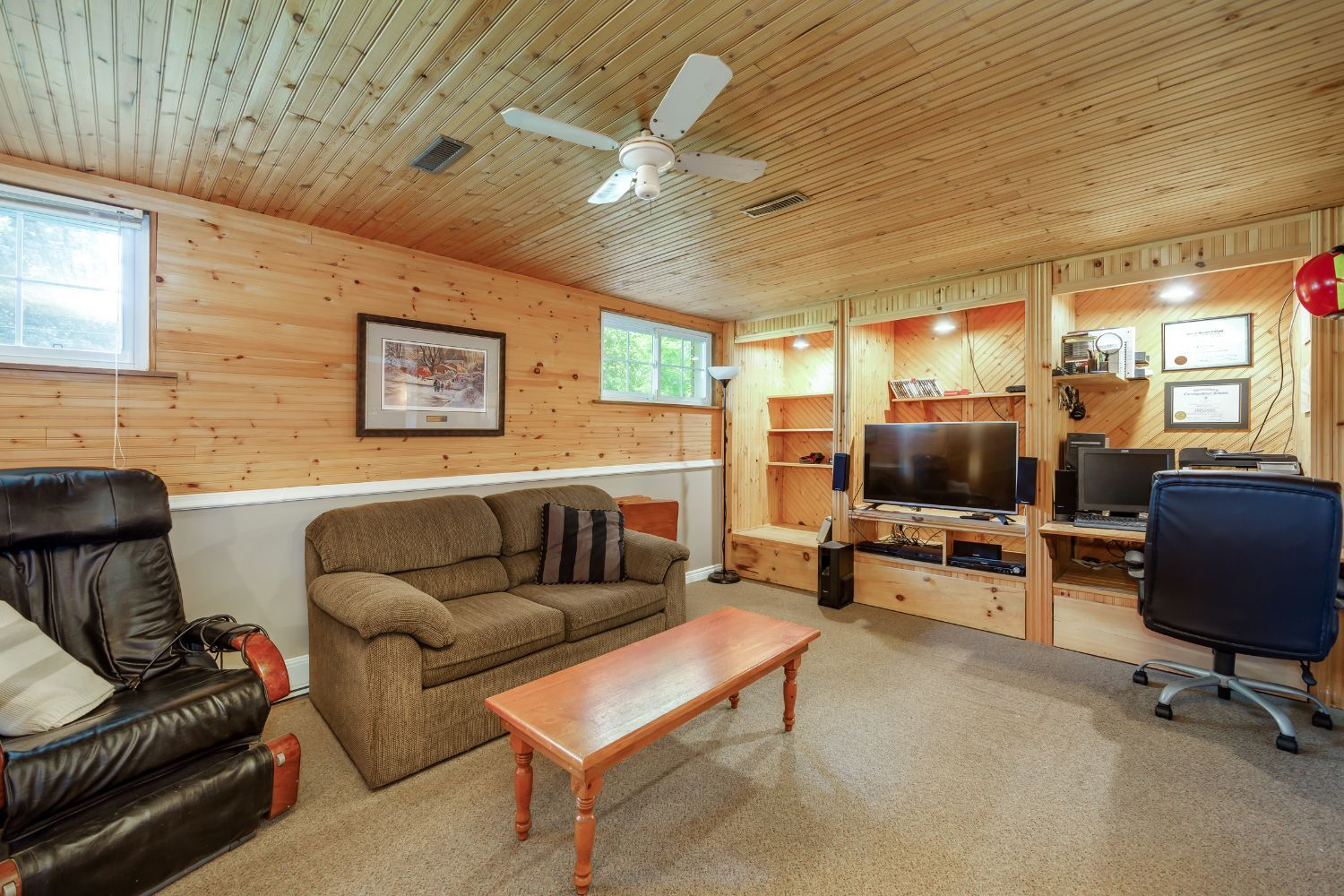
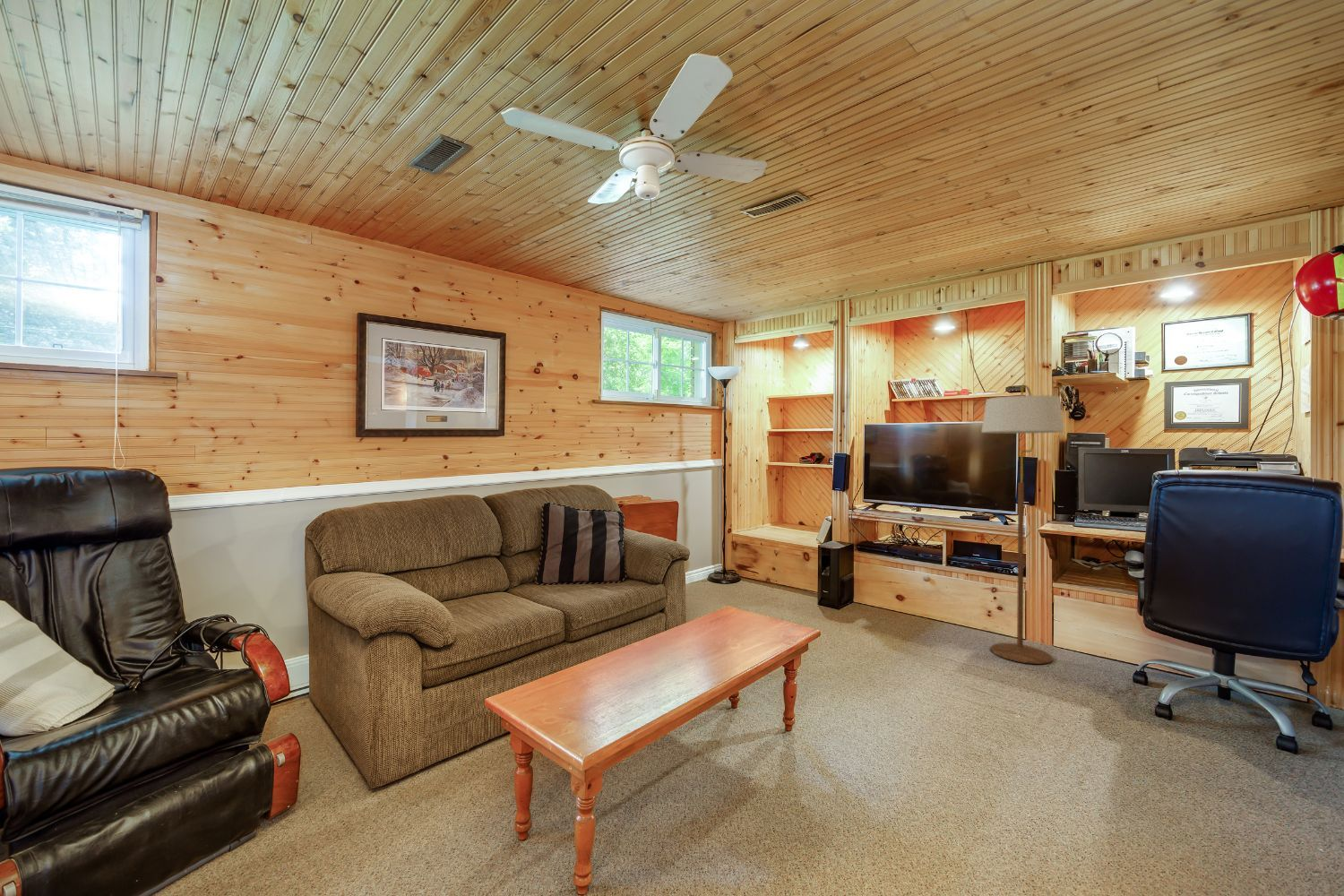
+ floor lamp (1022, 518)
